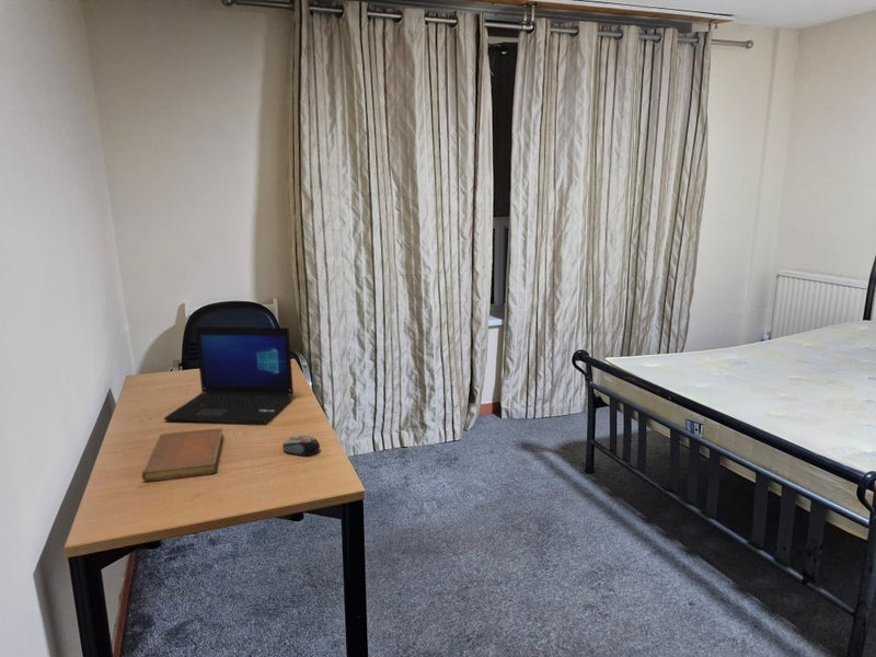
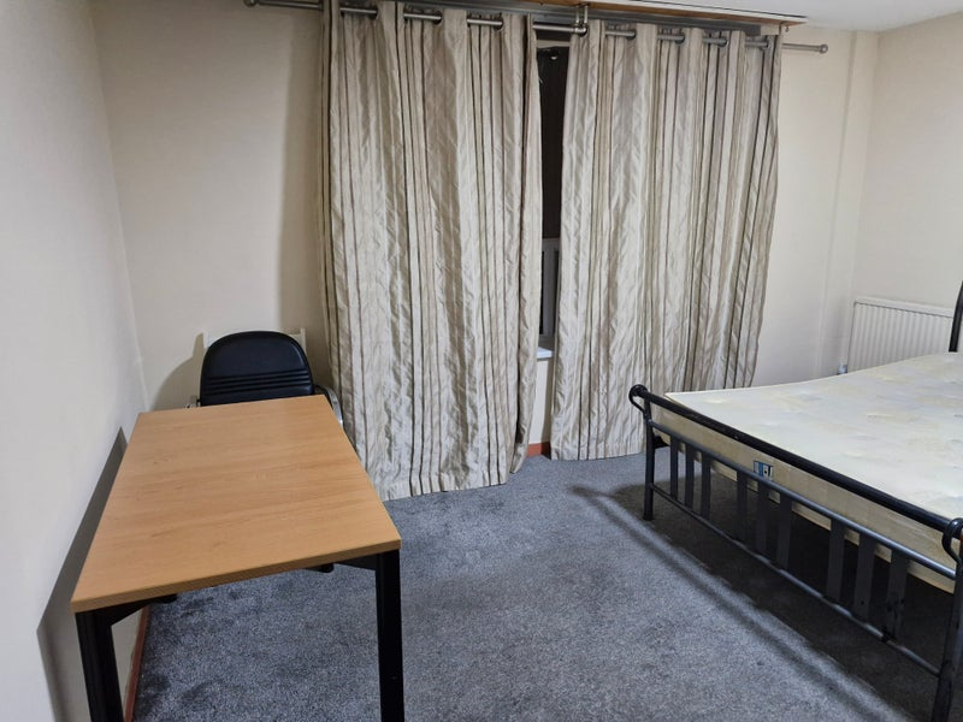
- notebook (185, 452)
- computer mouse (301, 442)
- laptop (229, 372)
